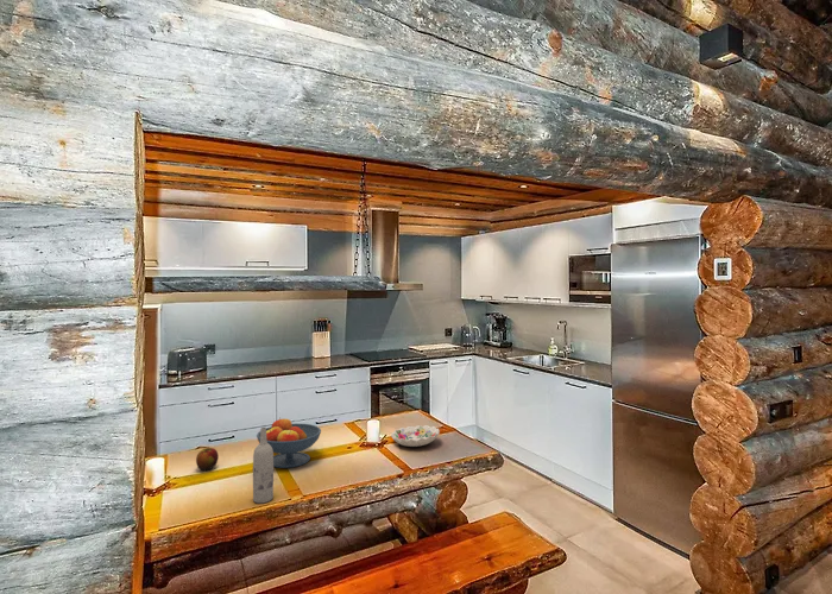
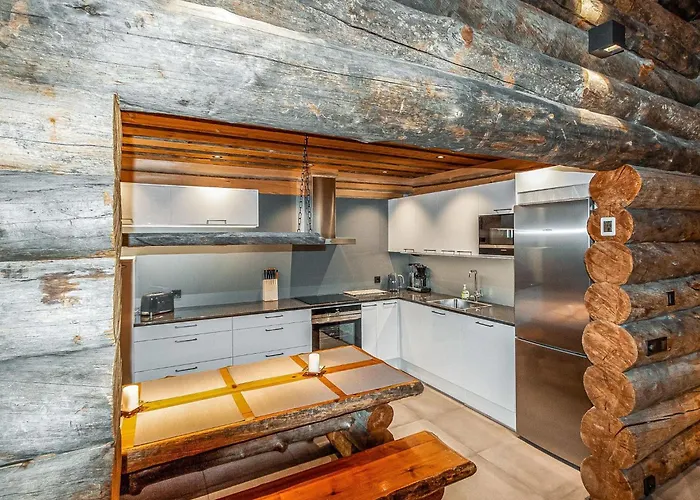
- apple (207, 459)
- decorative bowl (415, 436)
- fruit bowl (289, 441)
- wine bottle (263, 463)
